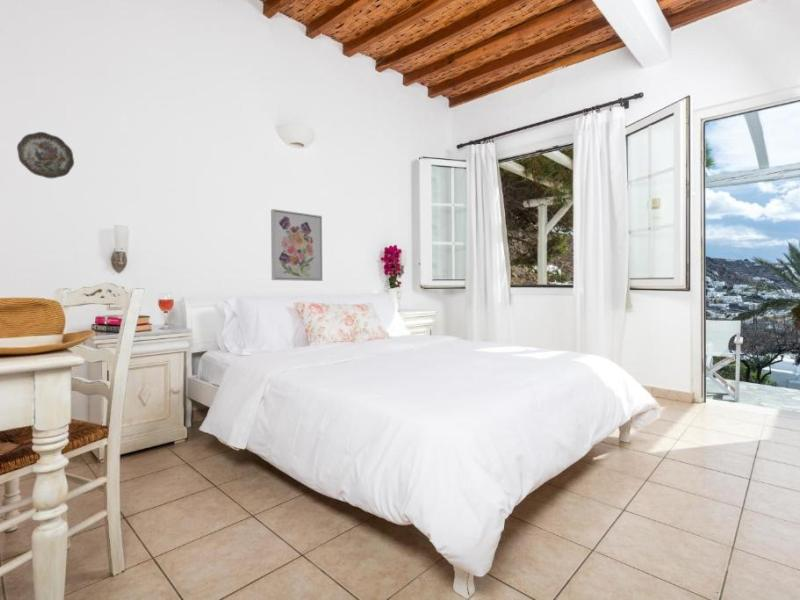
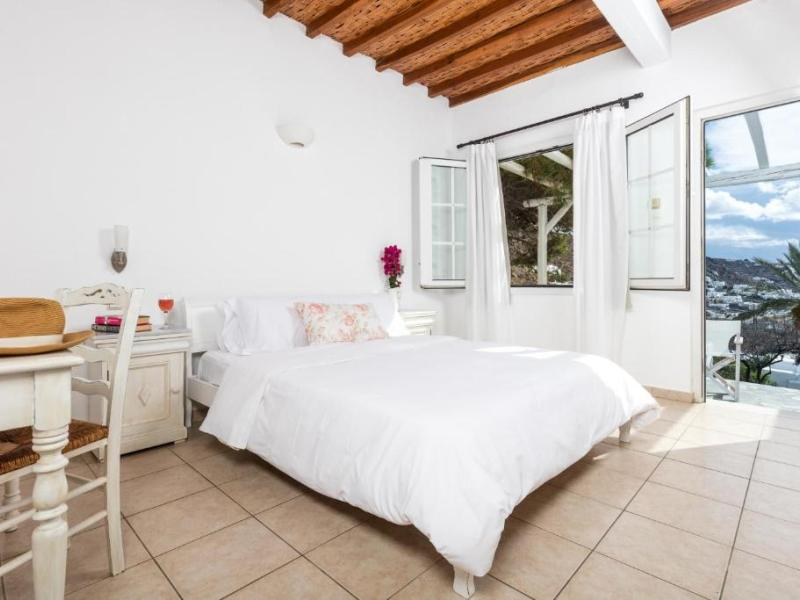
- wall art (297, 246)
- decorative plate (46, 155)
